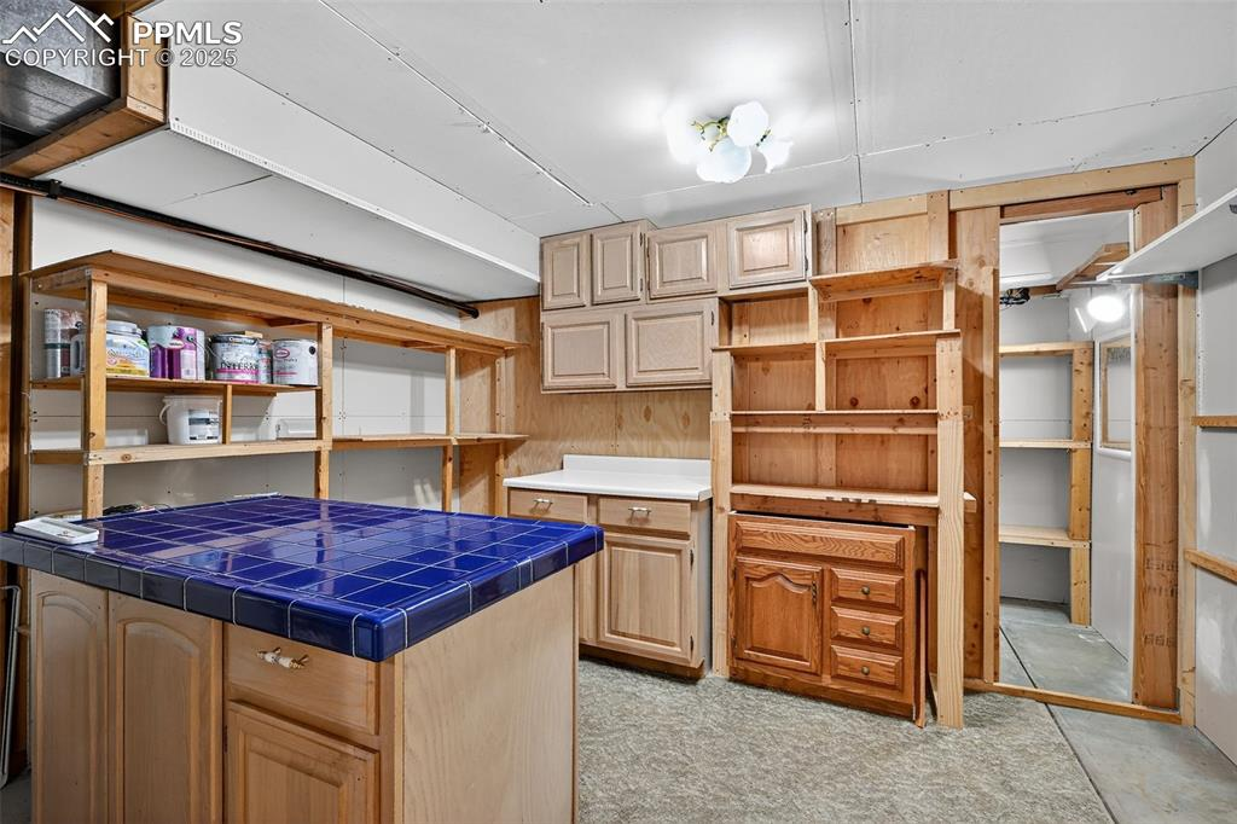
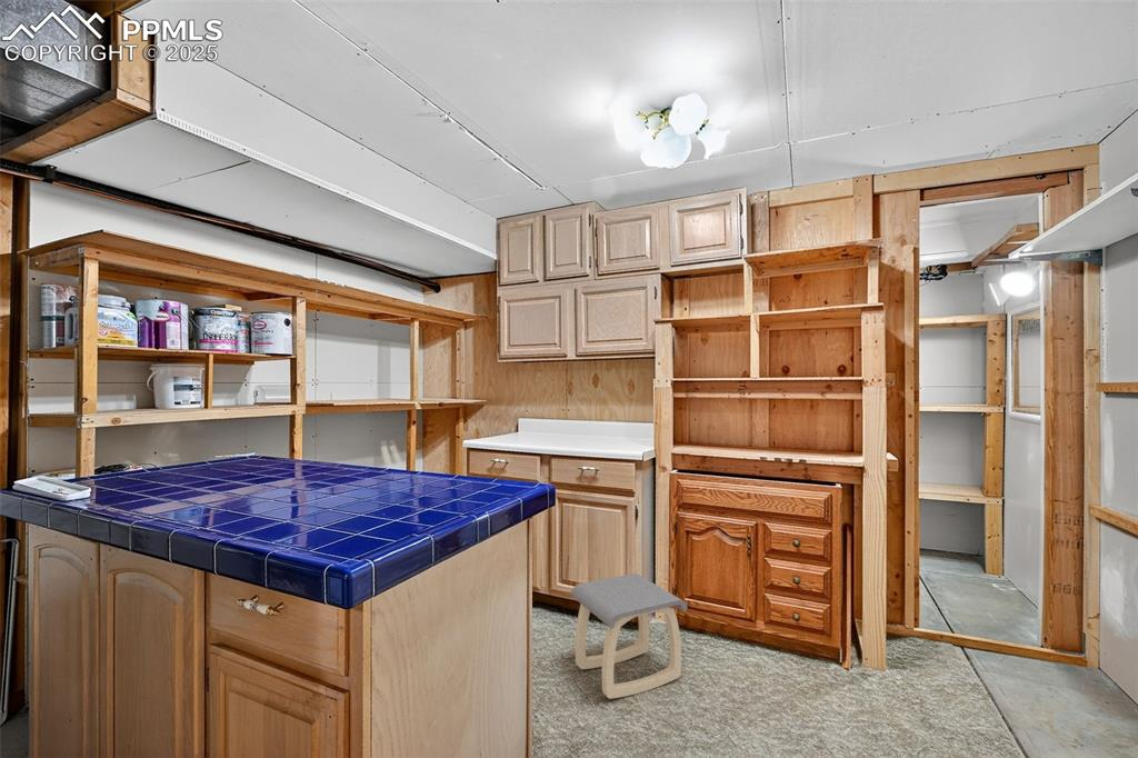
+ stool (619, 629)
